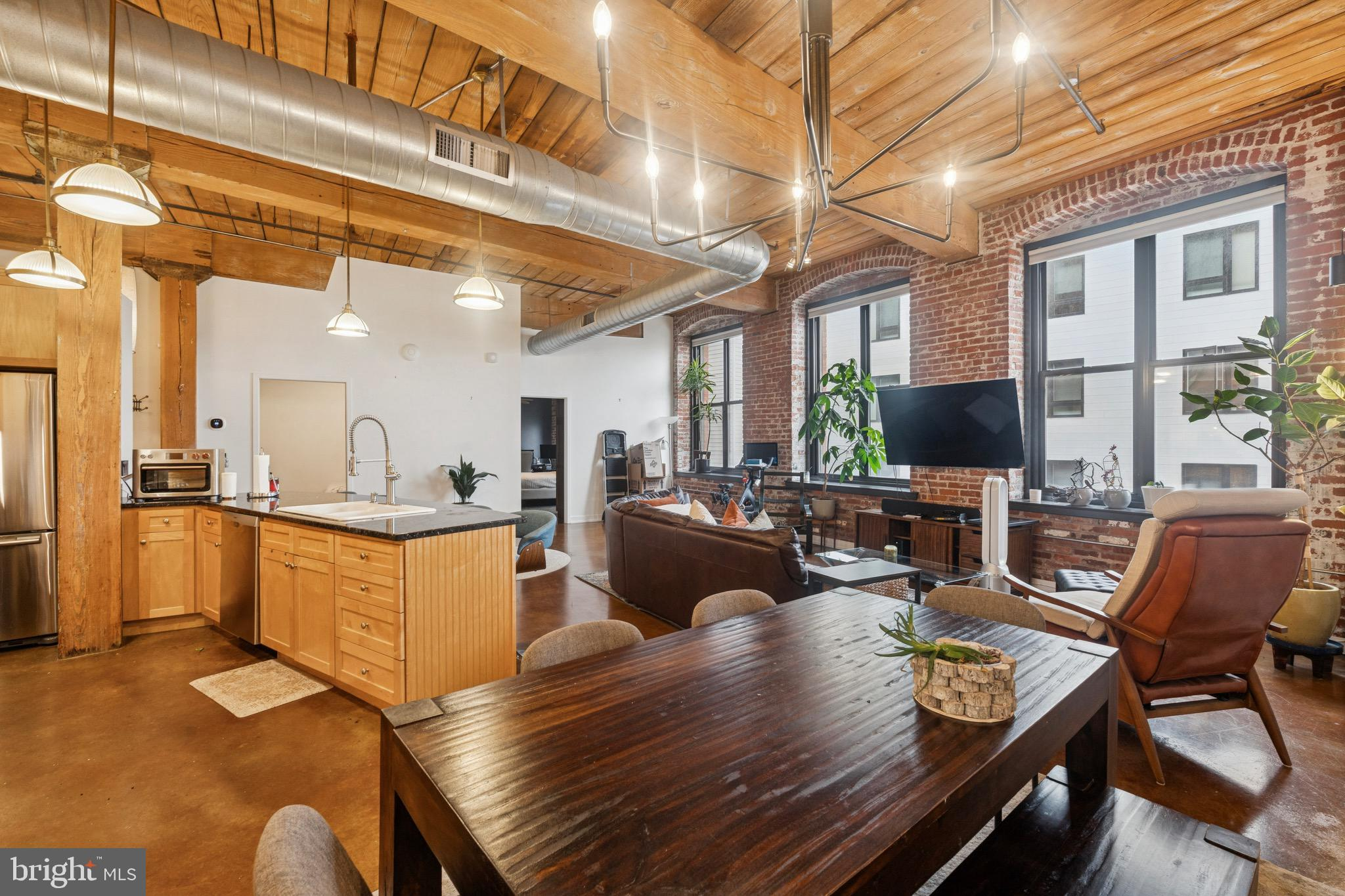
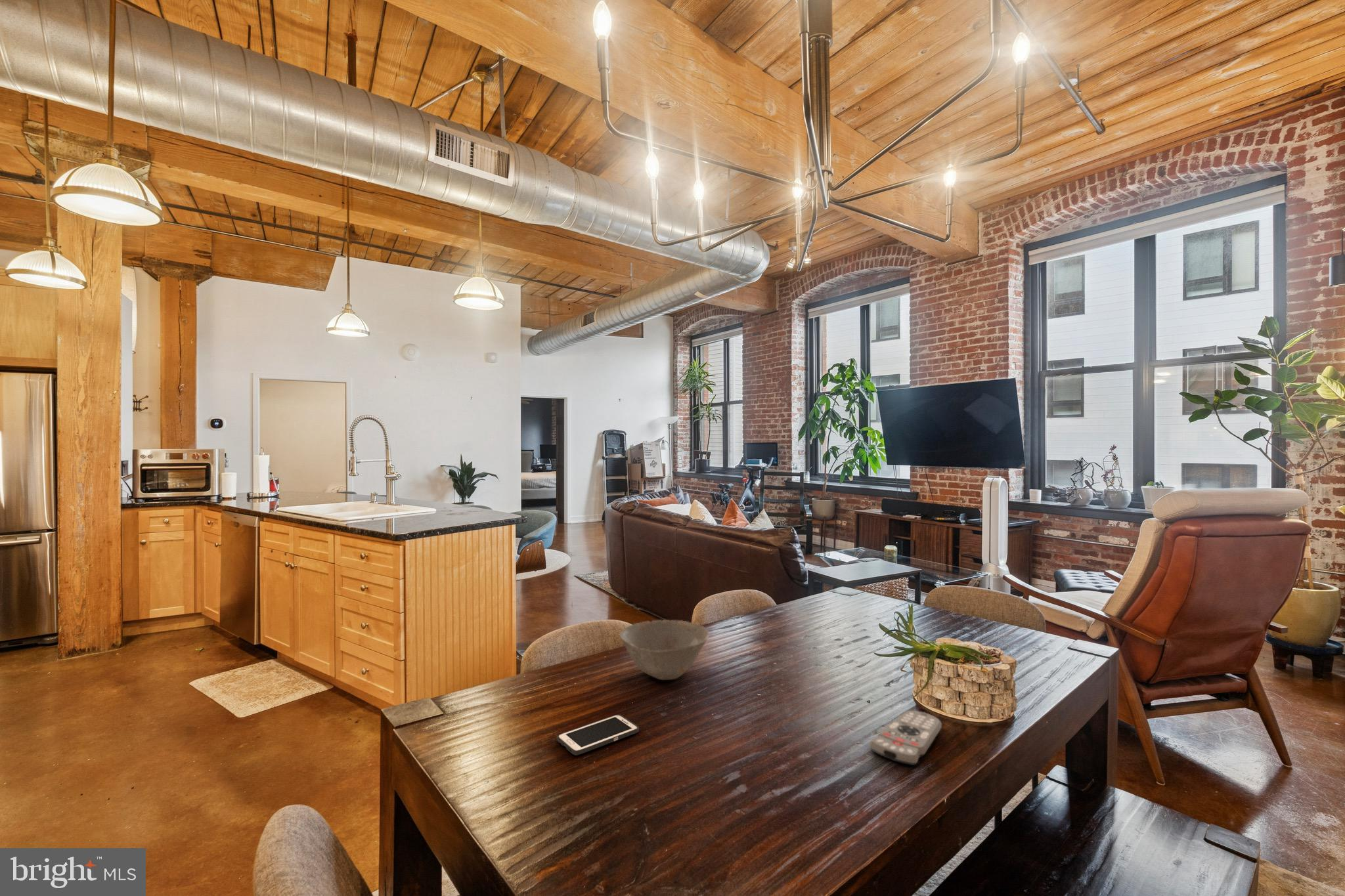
+ remote control (909, 735)
+ ceramic bowl (665, 653)
+ cell phone (598, 733)
